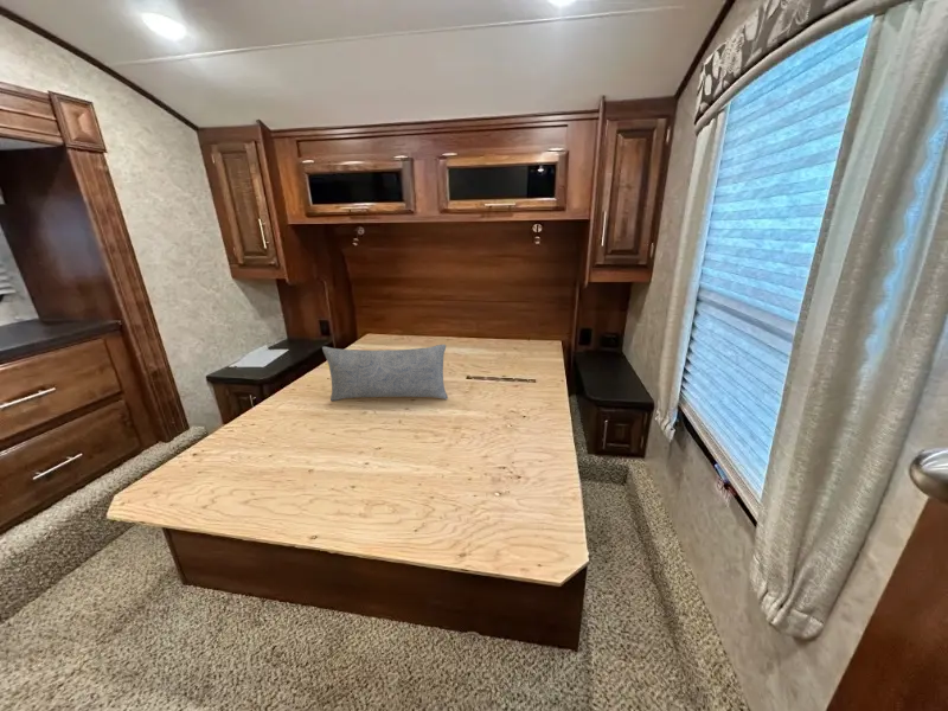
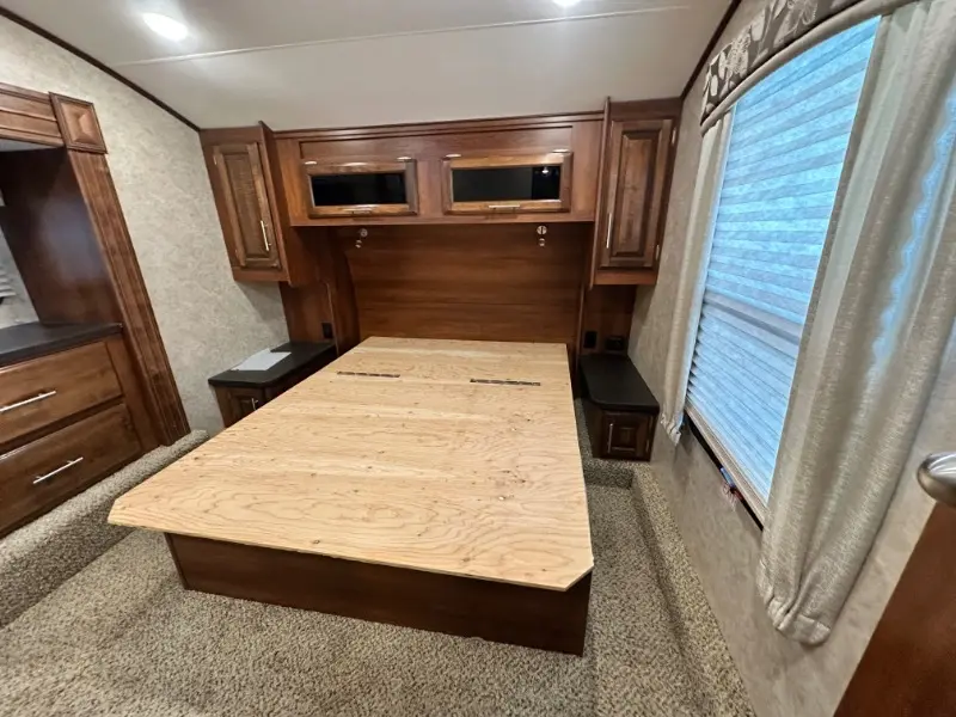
- pillow (386, 373)
